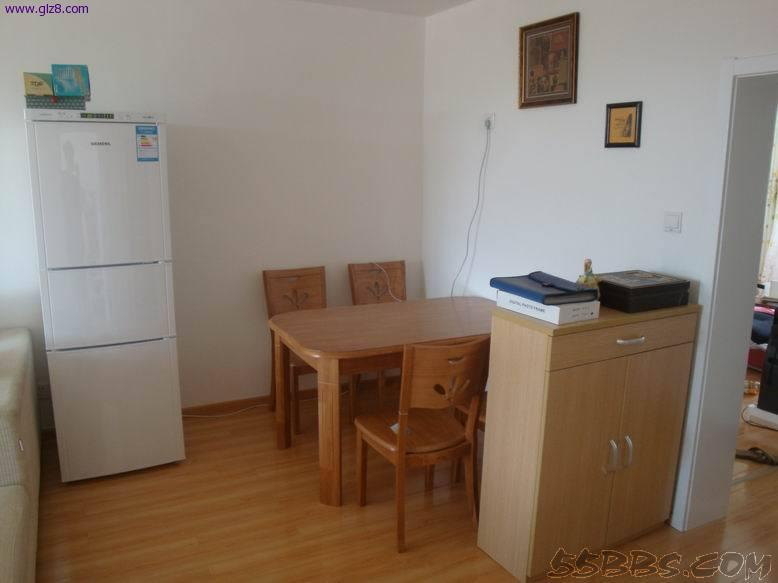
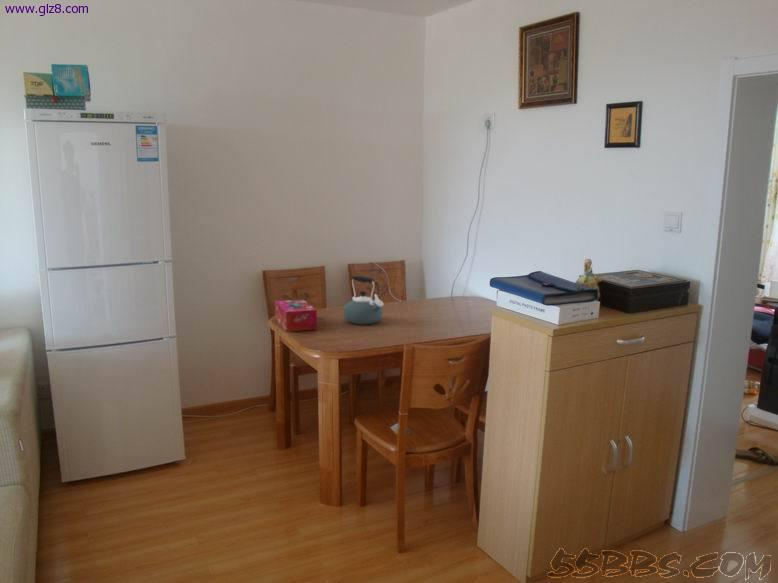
+ tissue box (295, 314)
+ kettle (365, 299)
